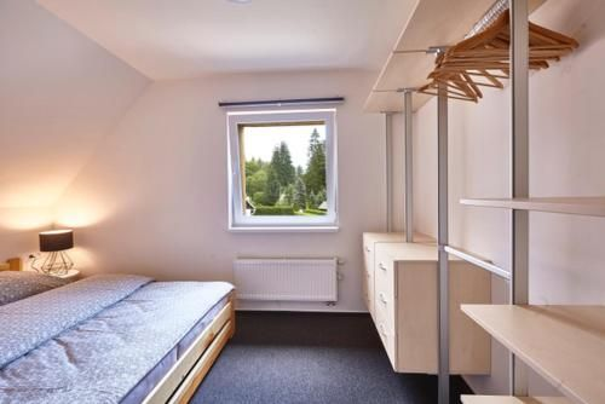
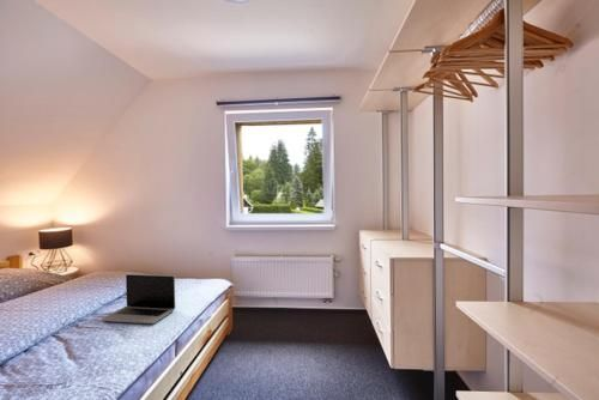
+ laptop (139, 297)
